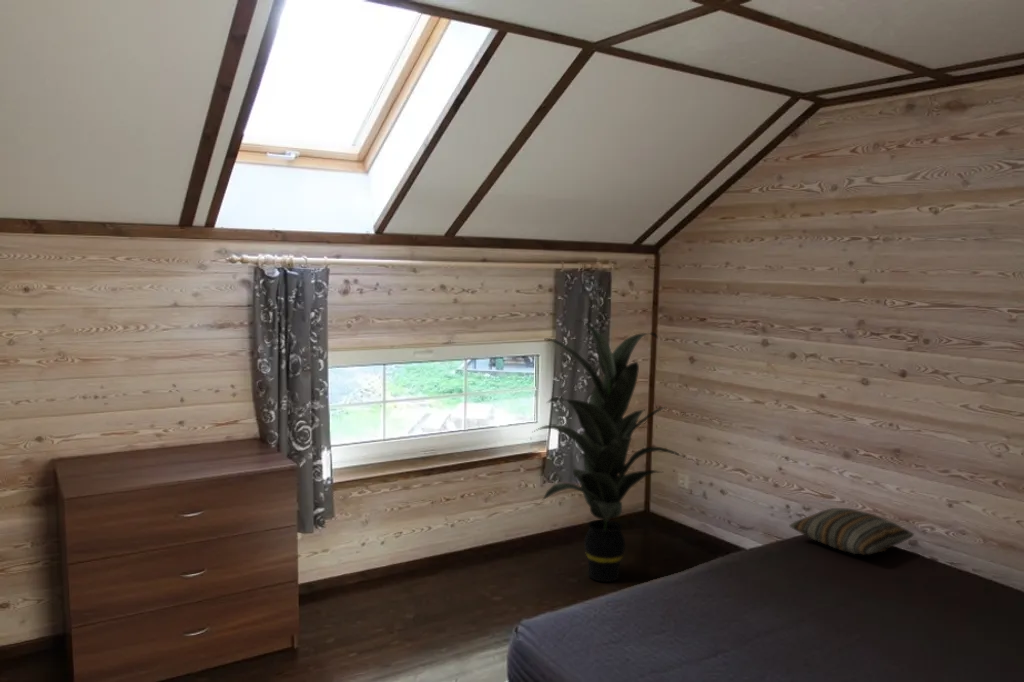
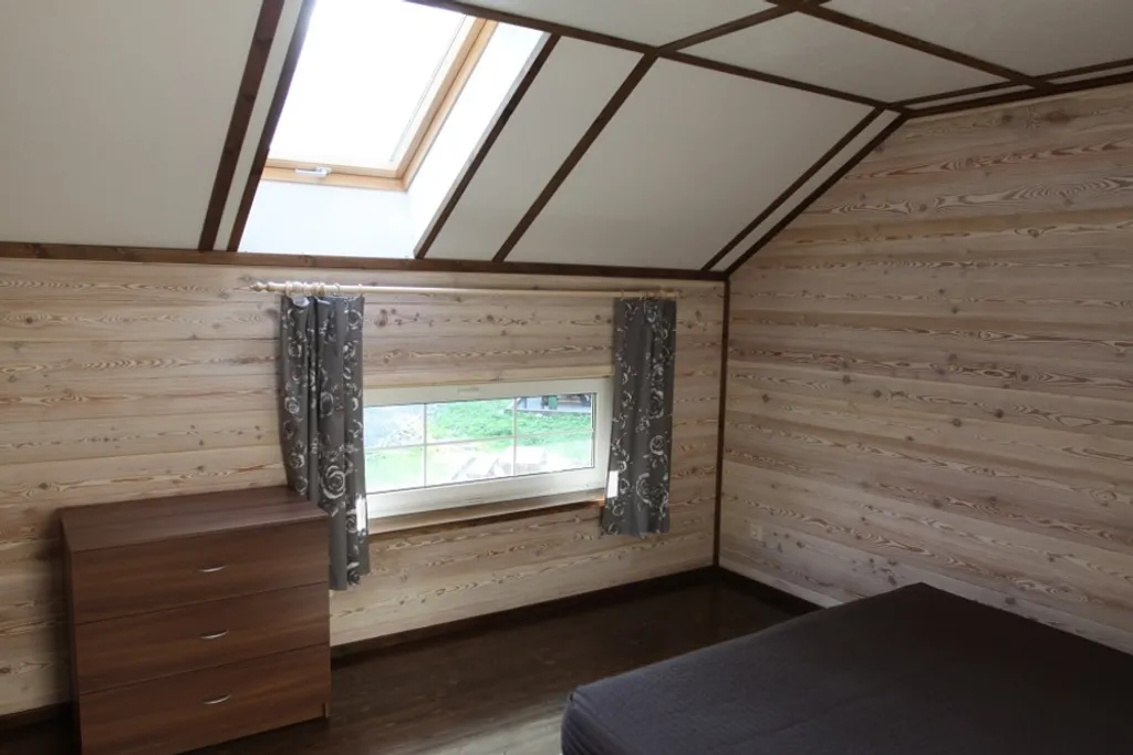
- pillow (851, 529)
- indoor plant (596, 448)
